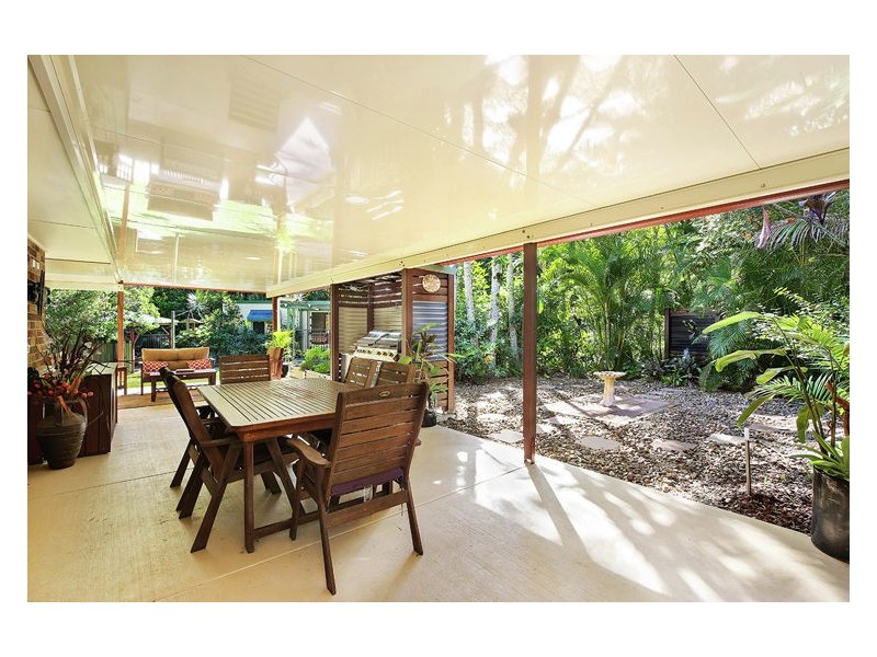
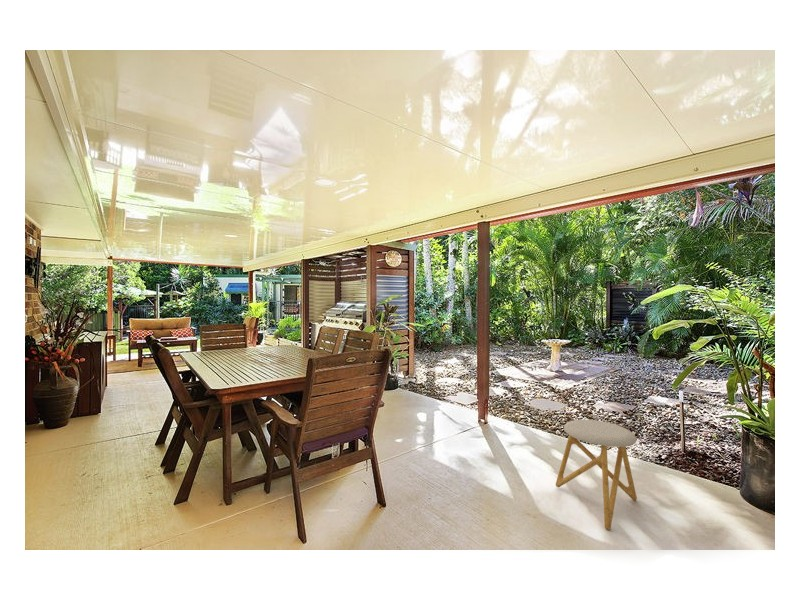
+ stool (600, 467)
